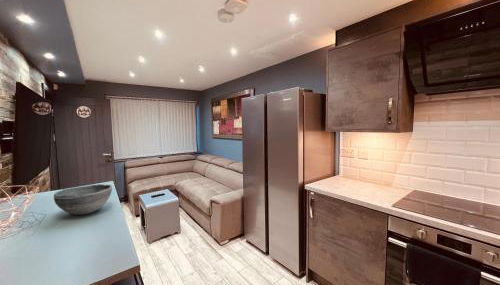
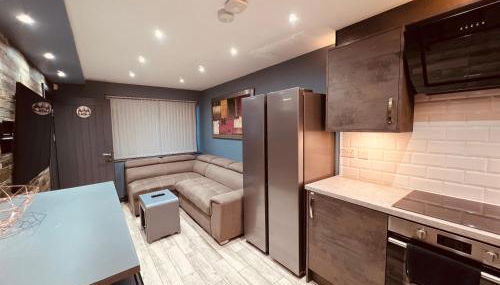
- bowl (85, 200)
